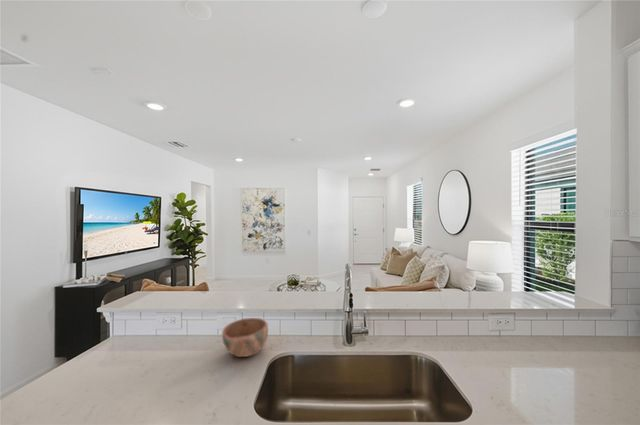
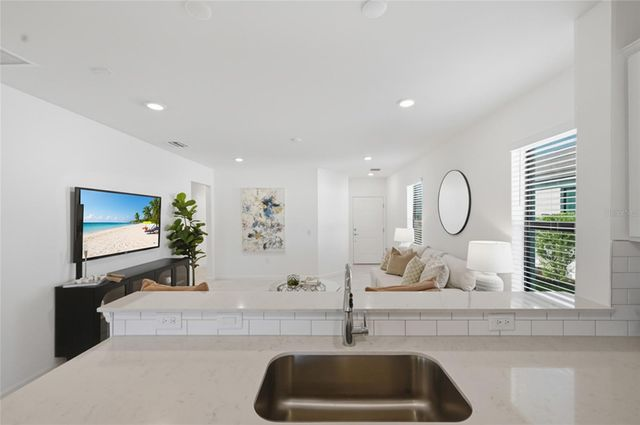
- bowl (245, 338)
